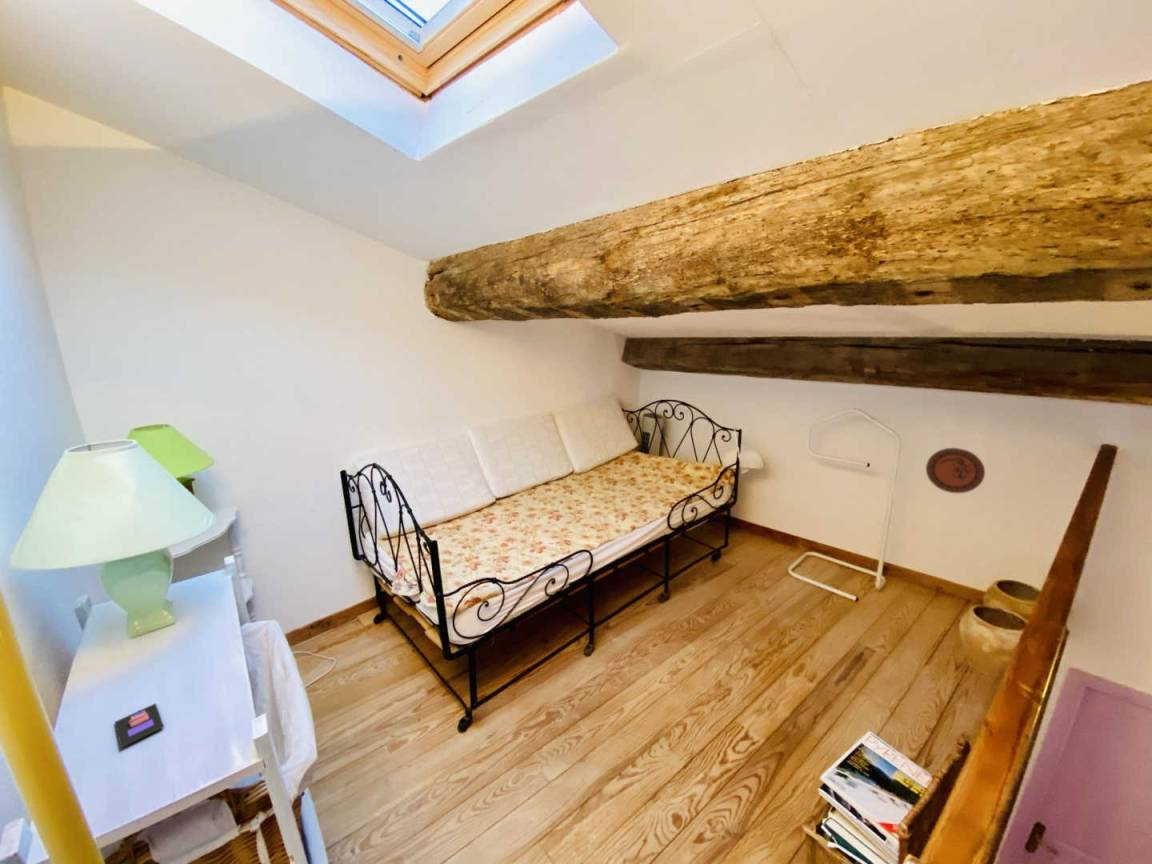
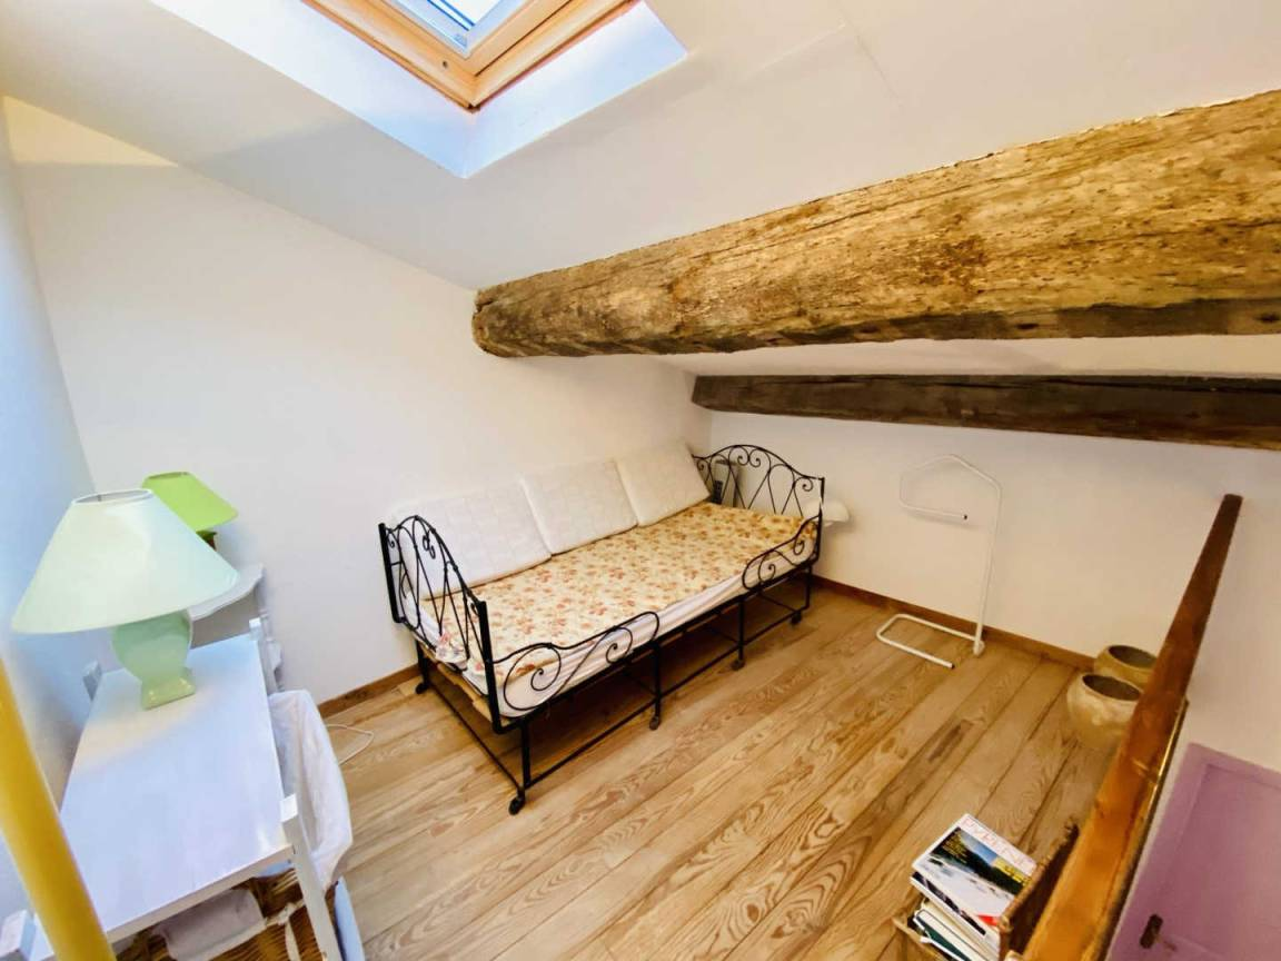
- sticky notes (137, 711)
- decorative plate (954, 470)
